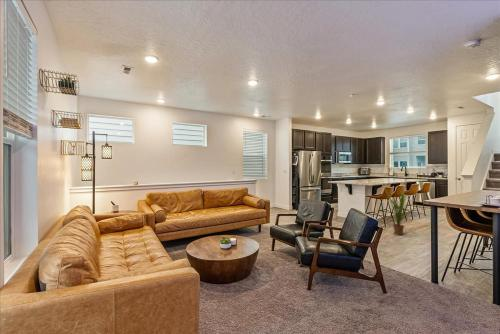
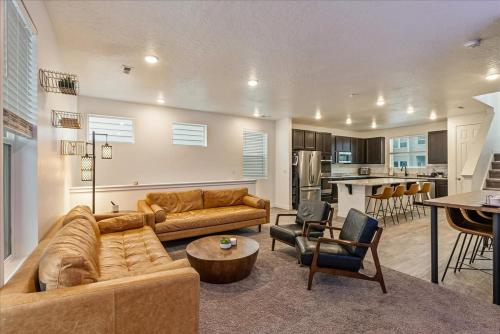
- house plant (401, 210)
